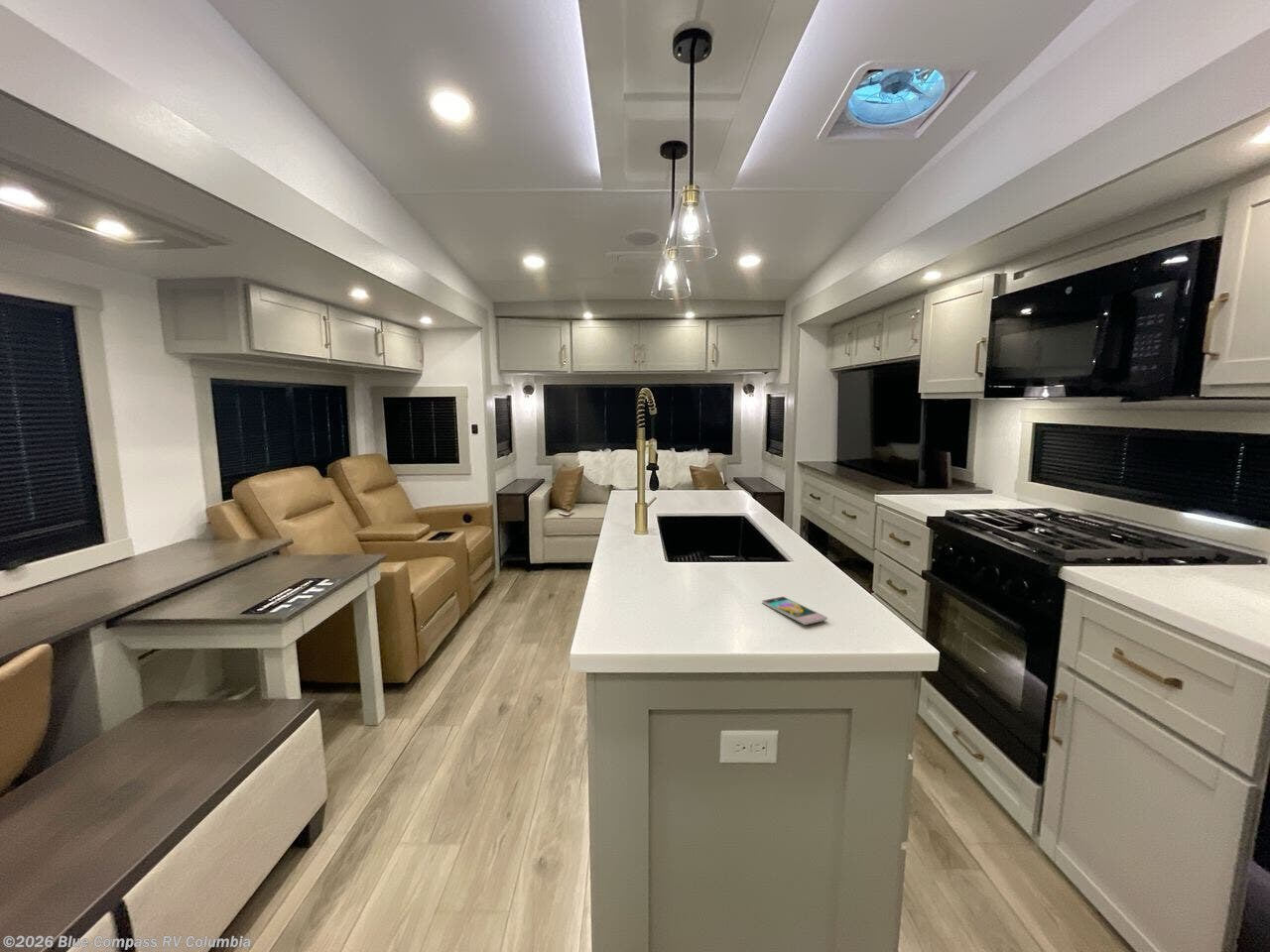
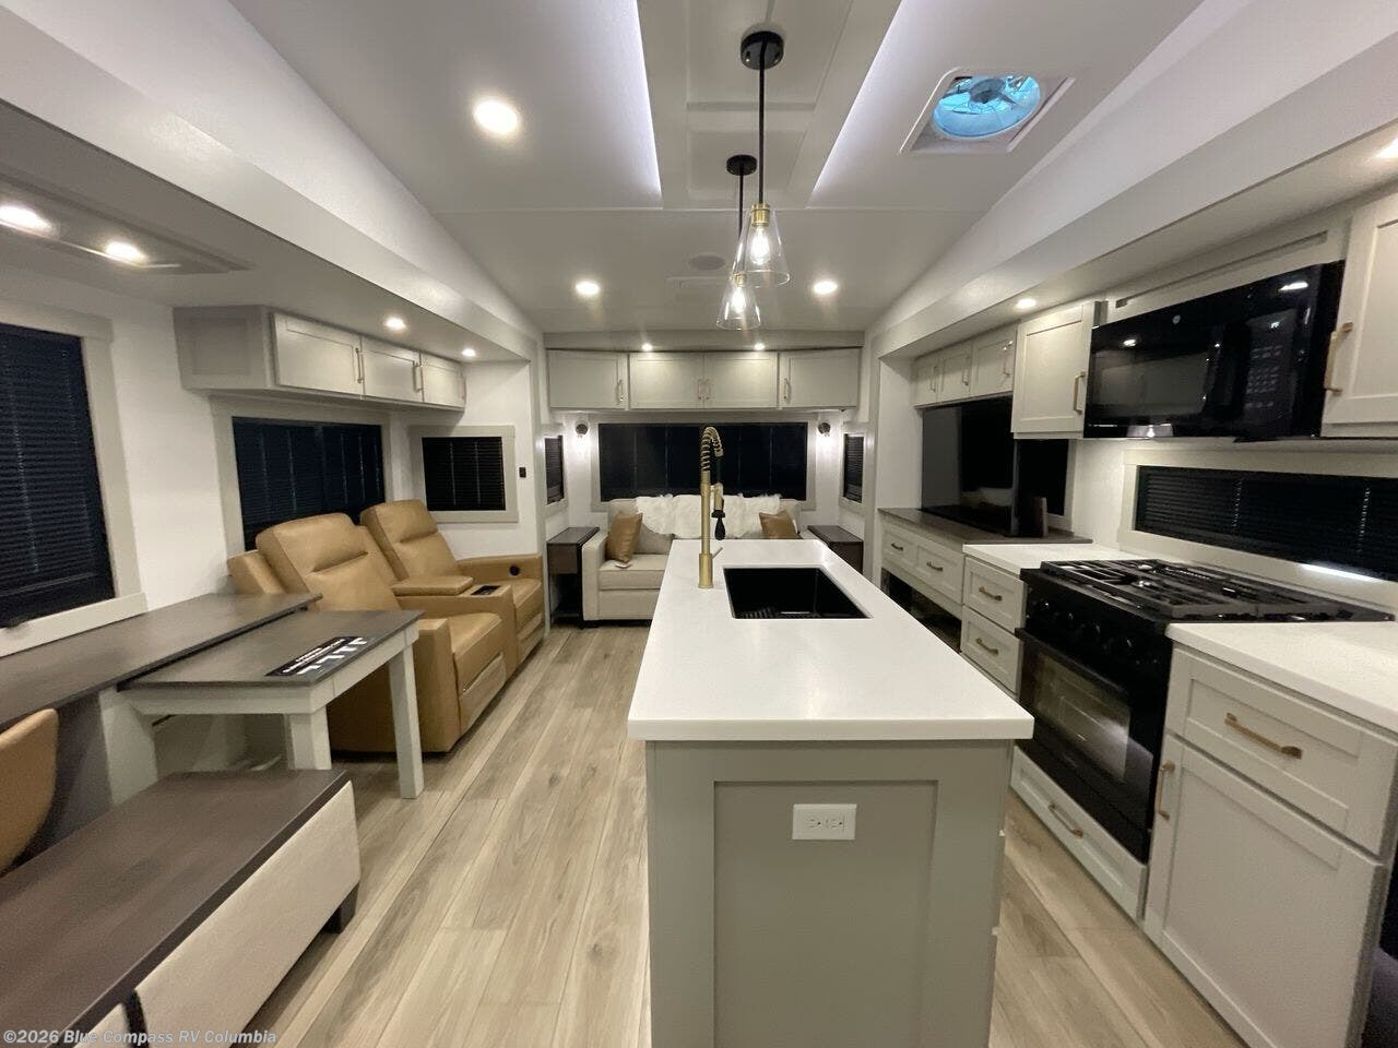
- smartphone (793, 609)
